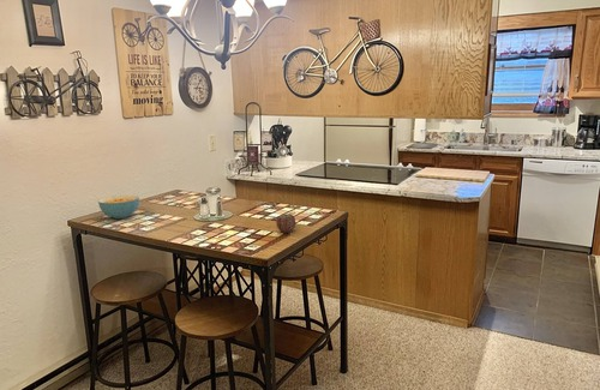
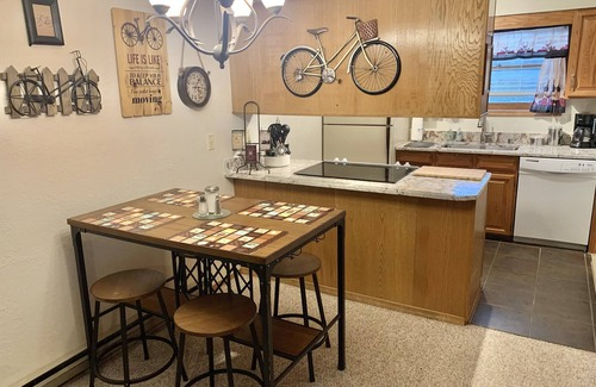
- apple (286, 222)
- cereal bowl (119, 208)
